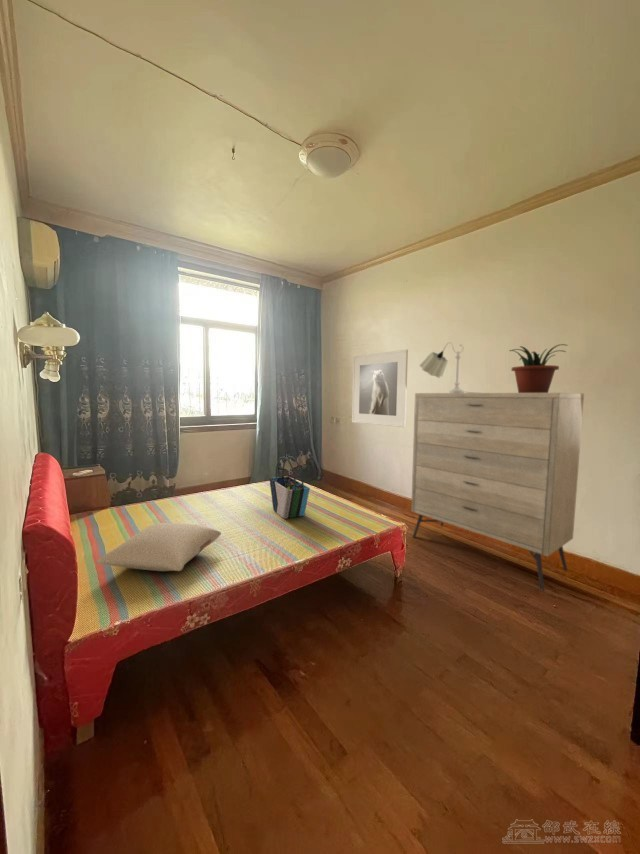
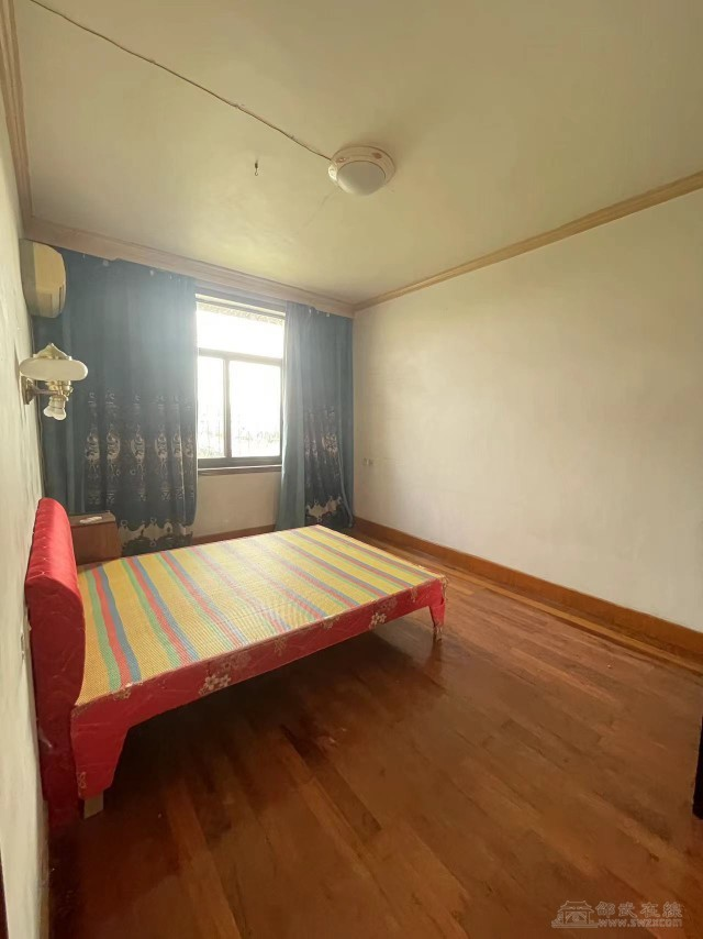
- potted plant (534, 369)
- tote bag (288, 484)
- dresser (486, 474)
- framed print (377, 389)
- pillow (163, 546)
- table lamp (445, 367)
